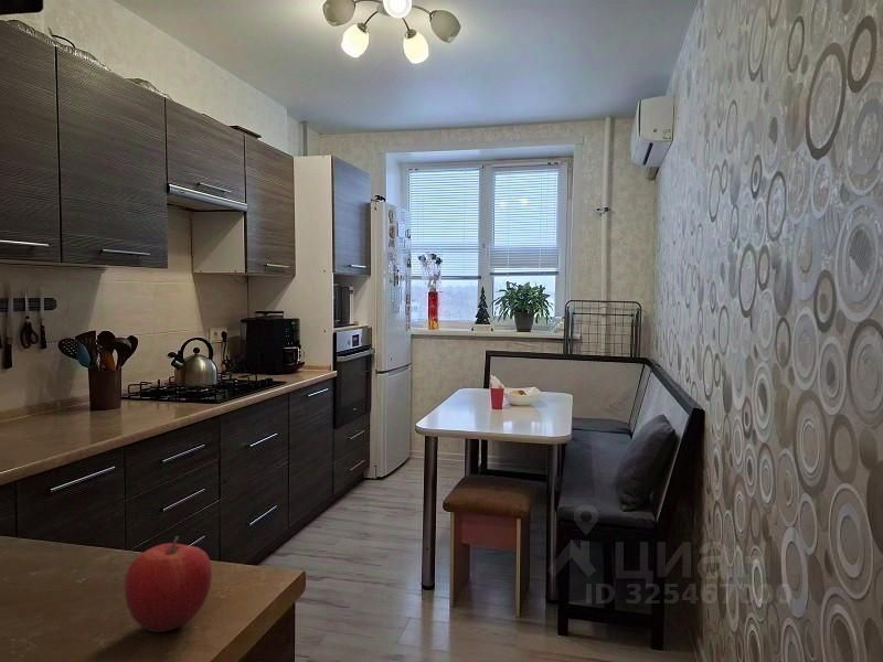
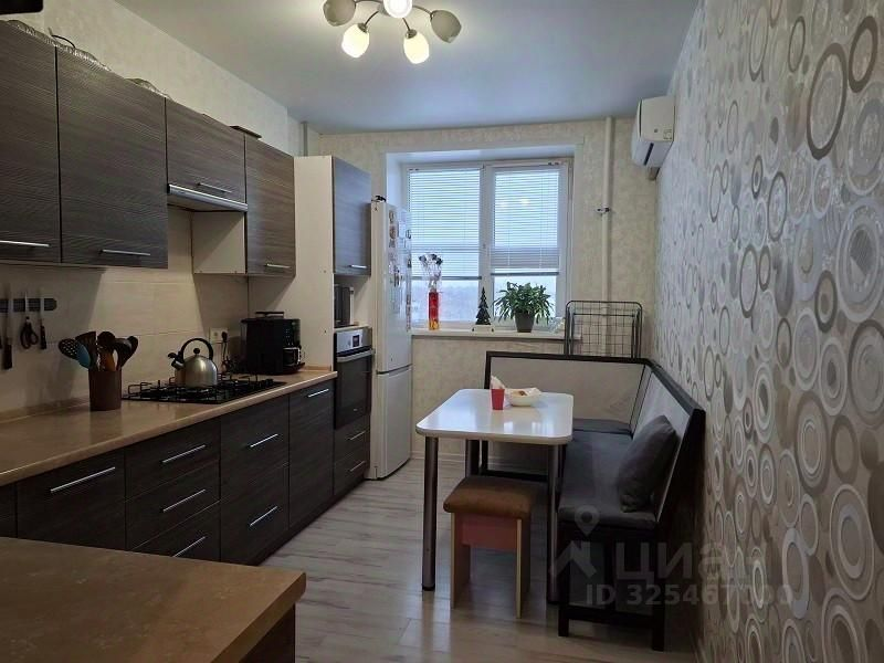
- fruit (169, 581)
